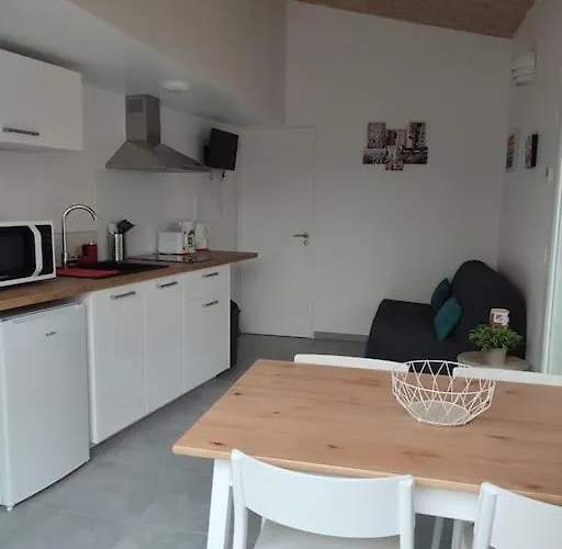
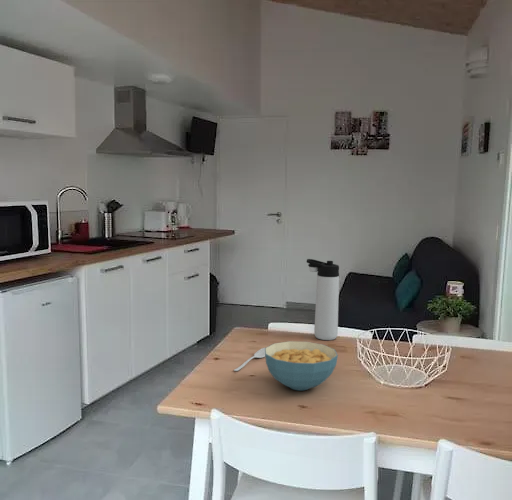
+ thermos bottle (321, 298)
+ cereal bowl (300, 369)
+ spoon (250, 359)
